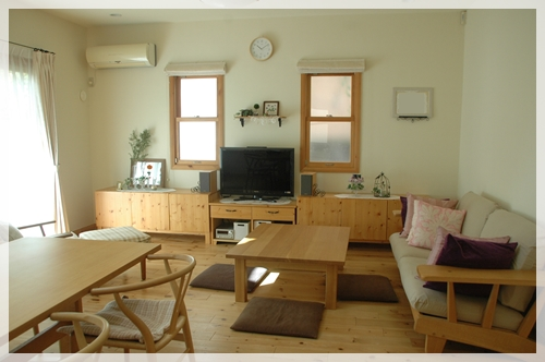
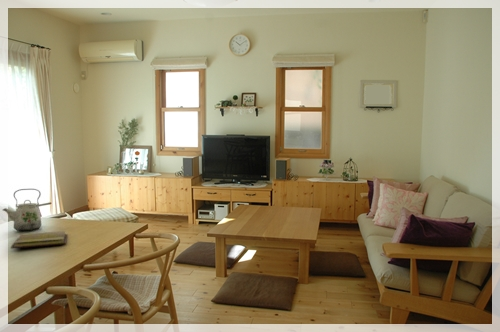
+ diary (41, 238)
+ kettle (22, 209)
